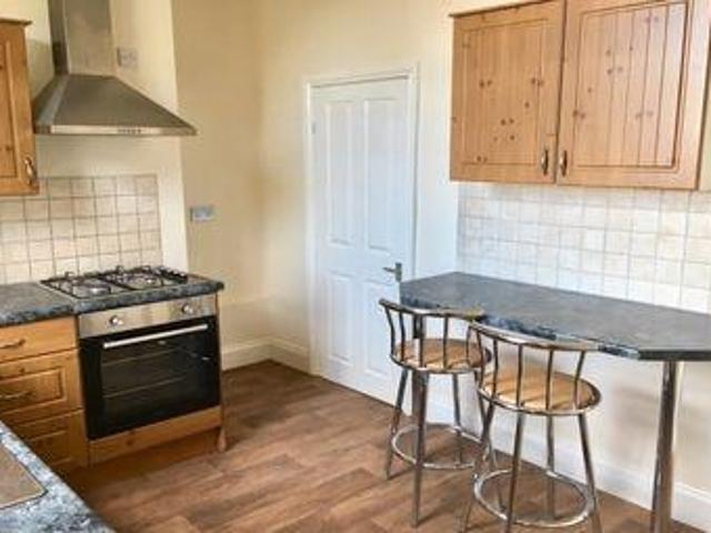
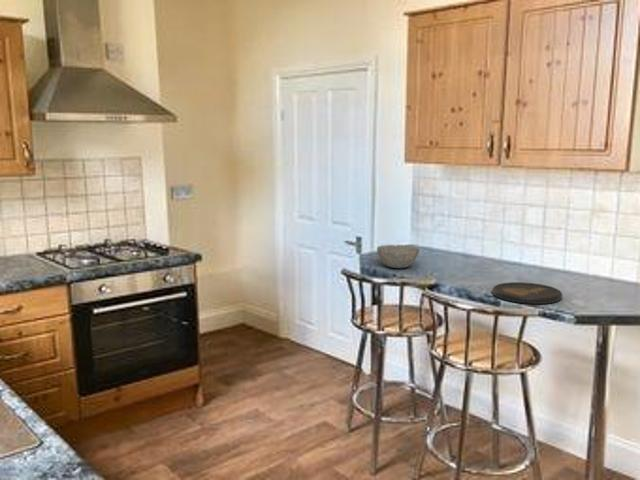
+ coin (526, 292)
+ bowl (397, 257)
